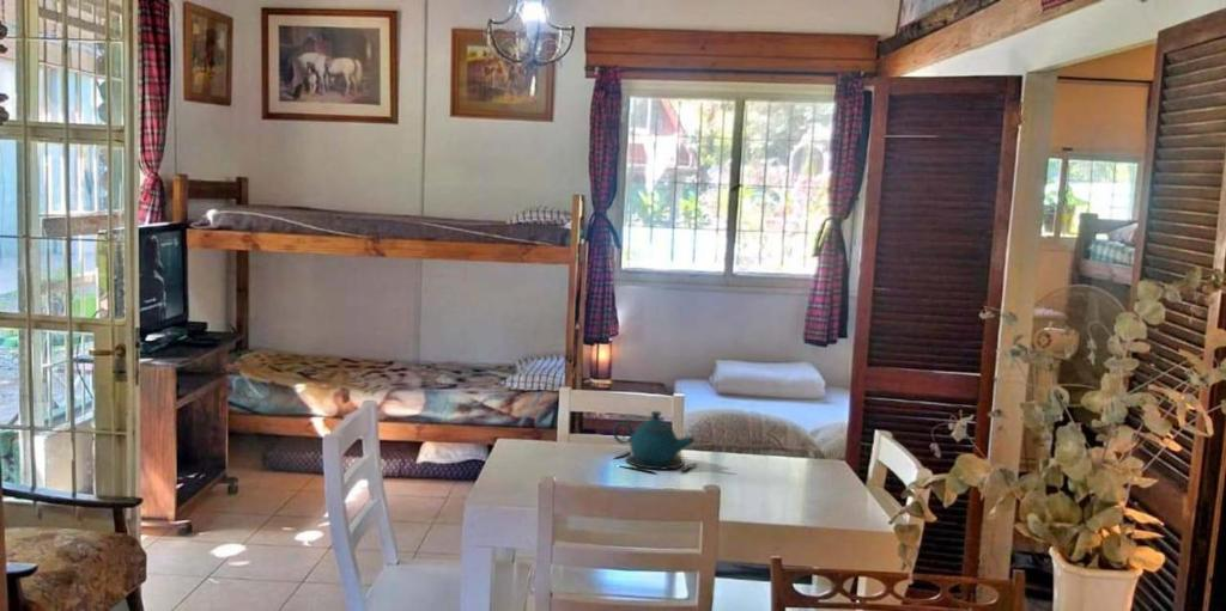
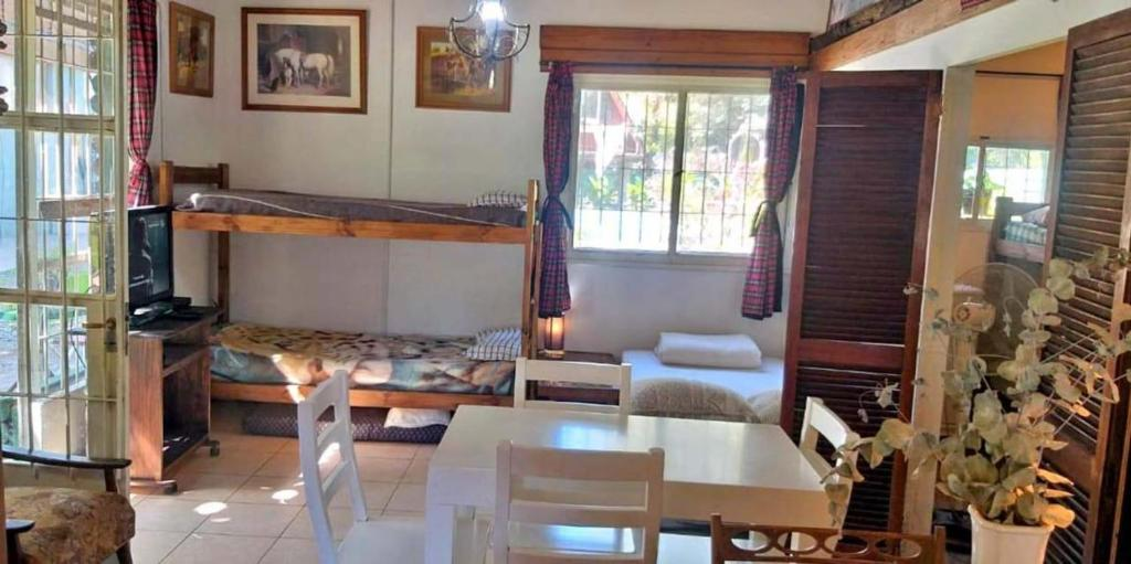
- teapot (654, 435)
